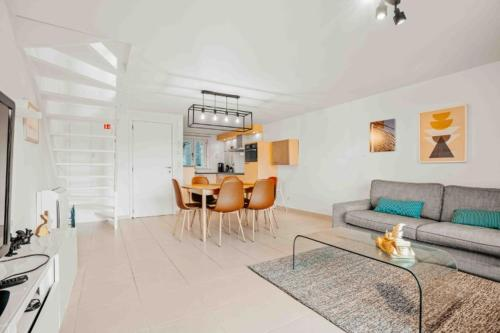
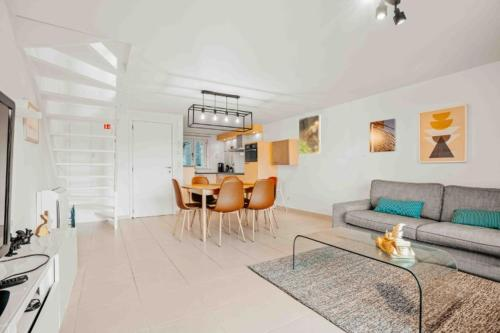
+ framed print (309, 135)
